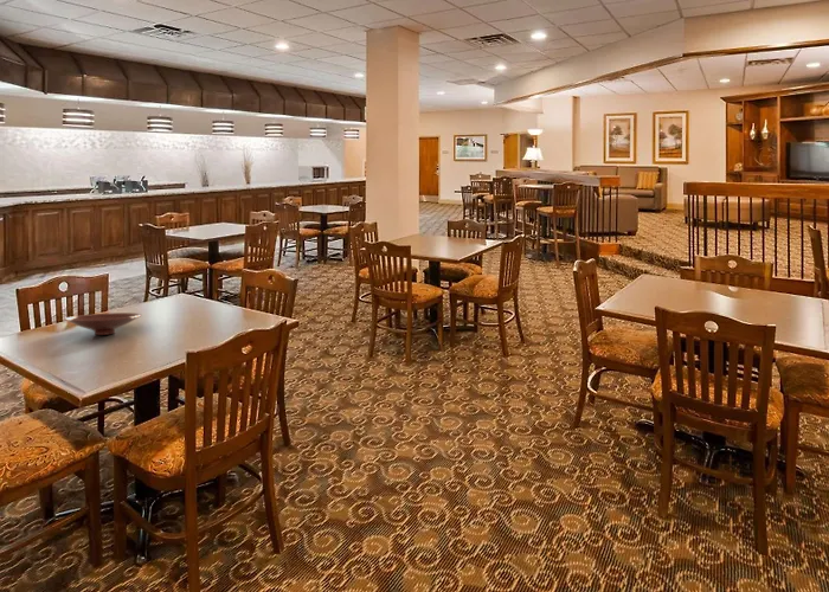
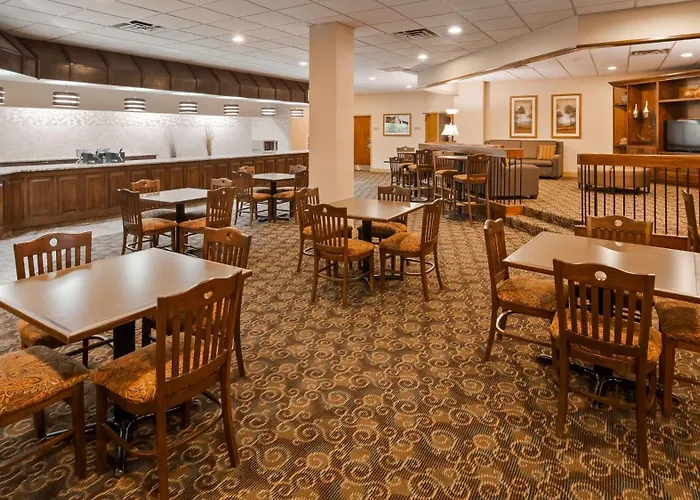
- bowl (104, 324)
